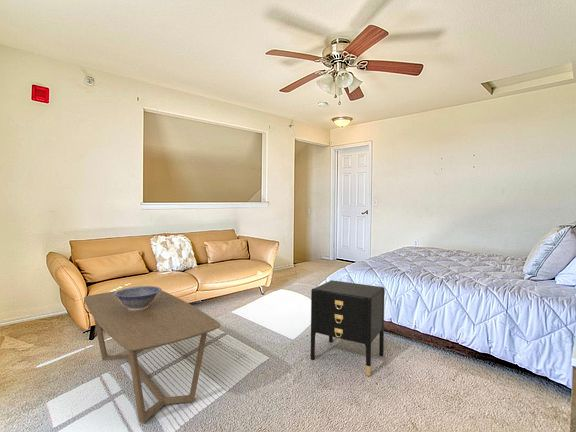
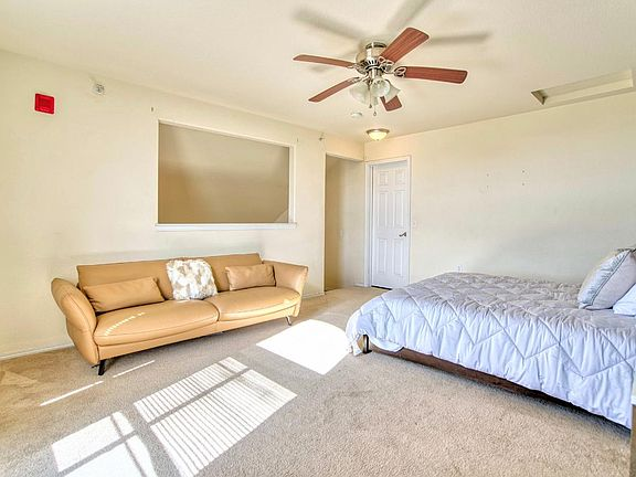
- decorative bowl (138, 299)
- coffee table (143, 343)
- nightstand (347, 322)
